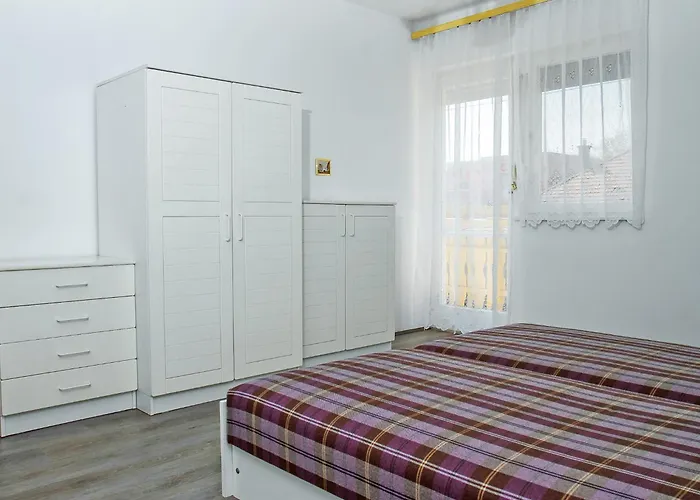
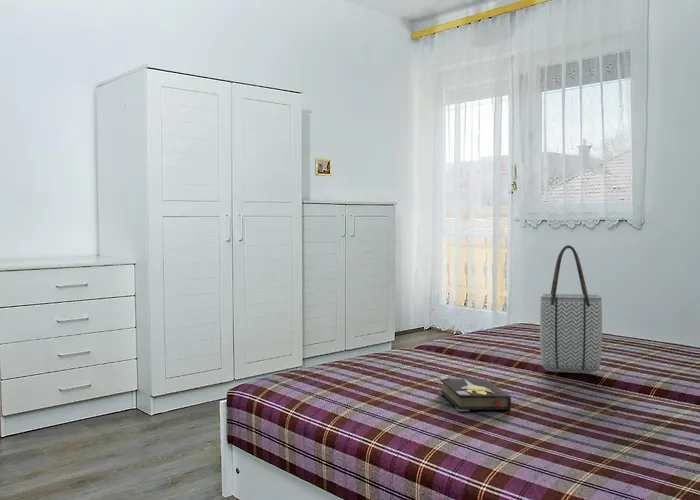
+ hardback book (473, 392)
+ tote bag (570, 308)
